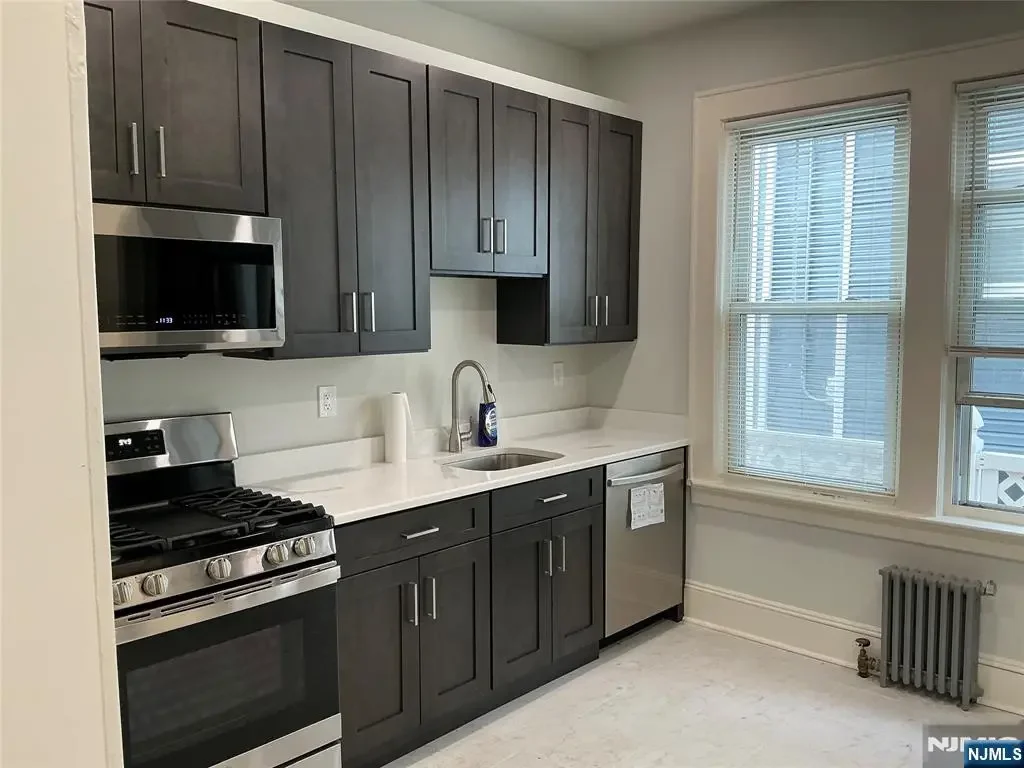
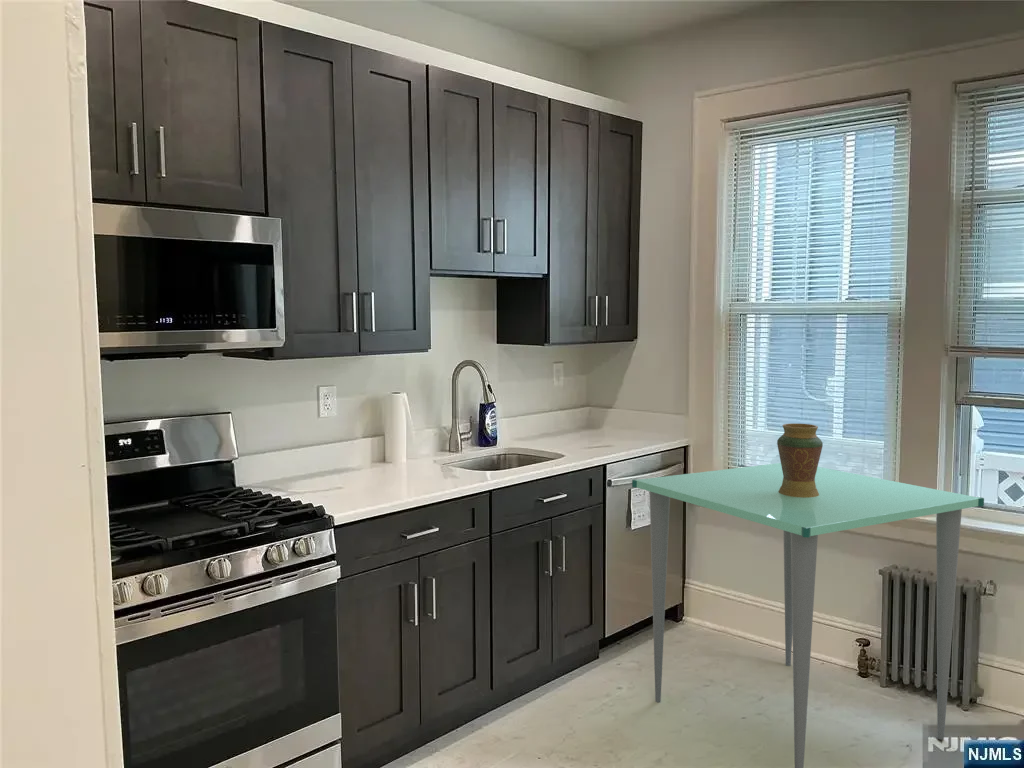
+ dining table (794, 604)
+ decorative vase (799, 458)
